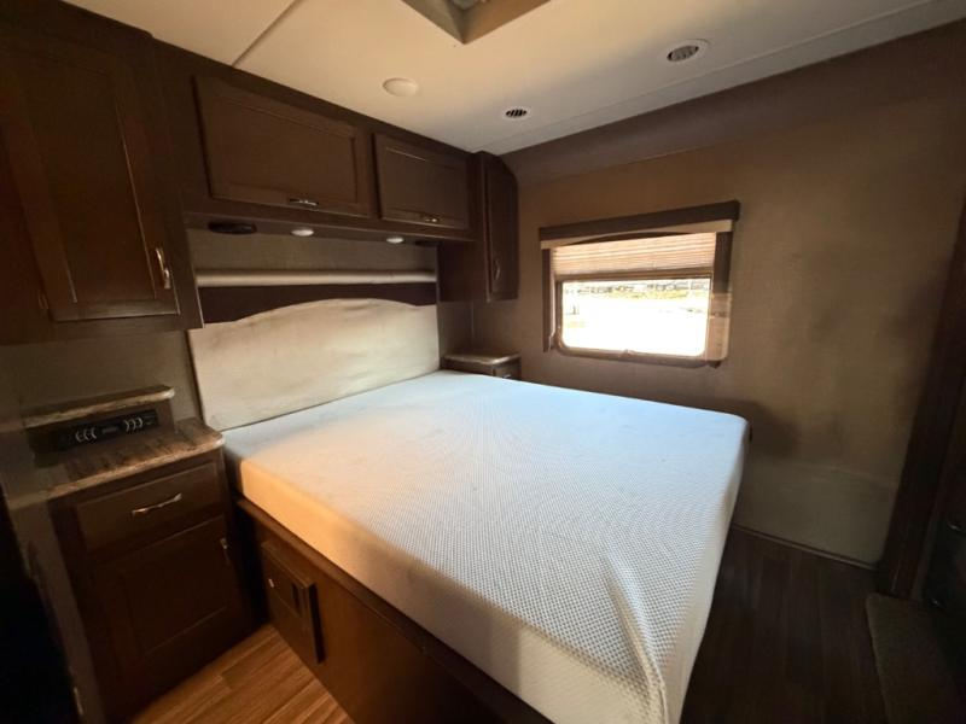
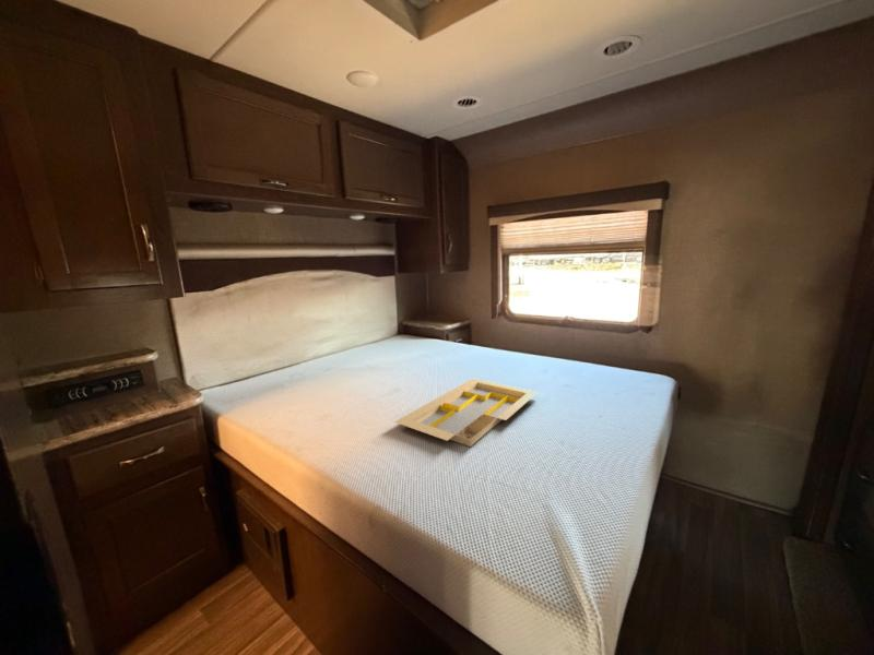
+ serving tray (472, 408)
